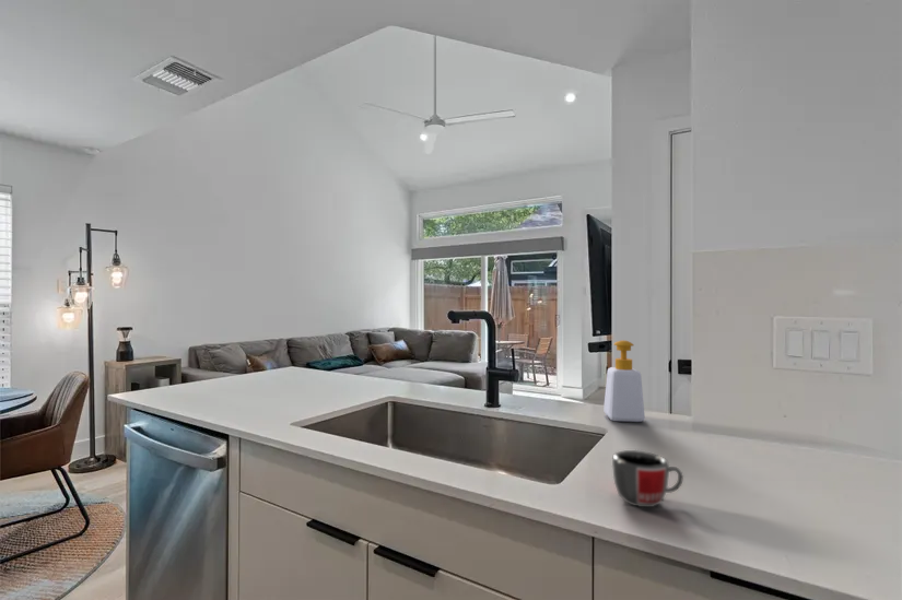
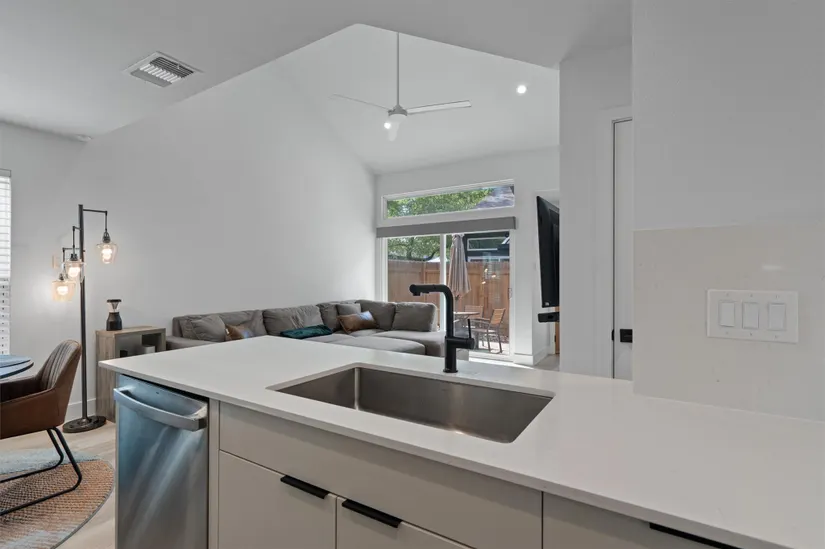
- soap bottle (621, 377)
- mug (648, 479)
